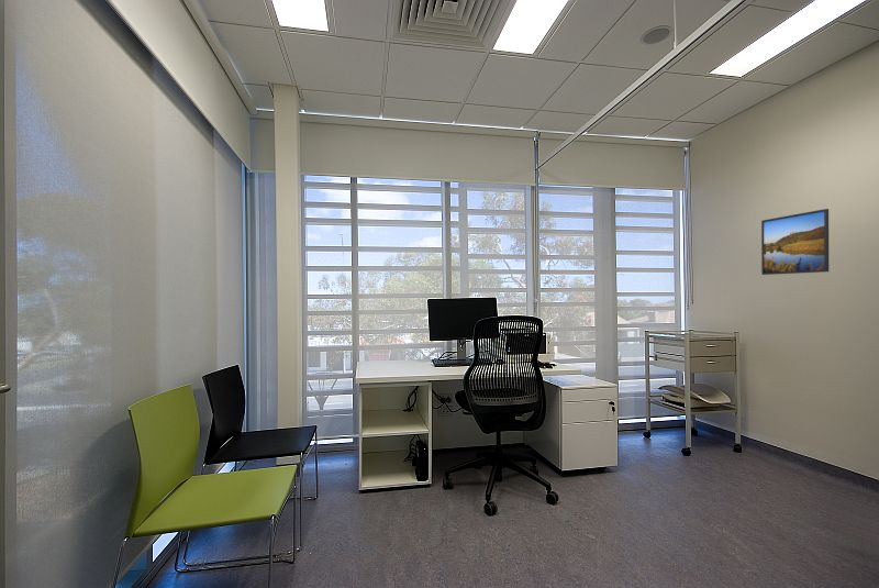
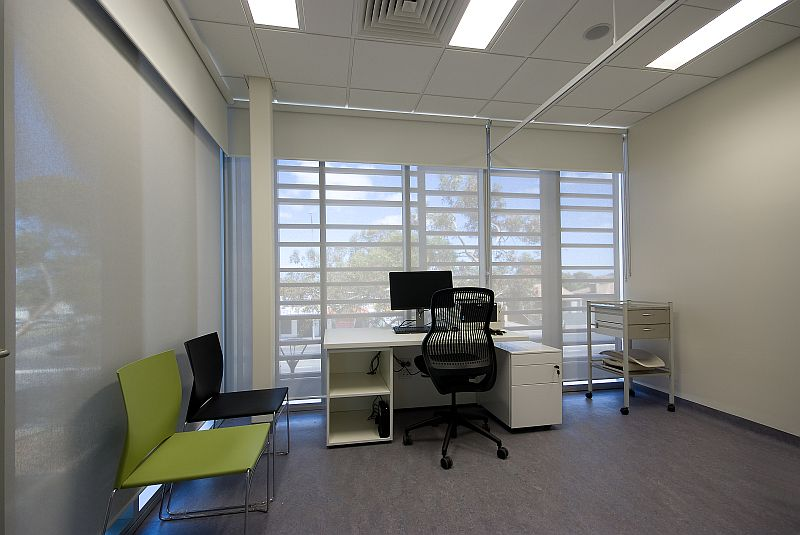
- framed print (792, 244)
